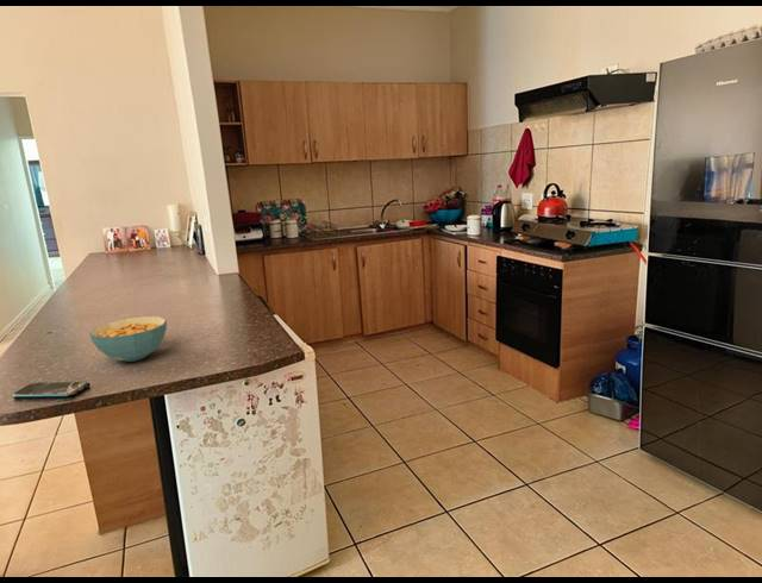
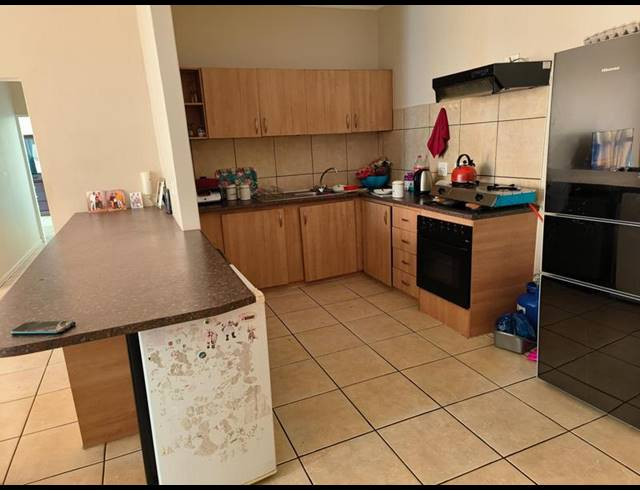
- cereal bowl (131, 341)
